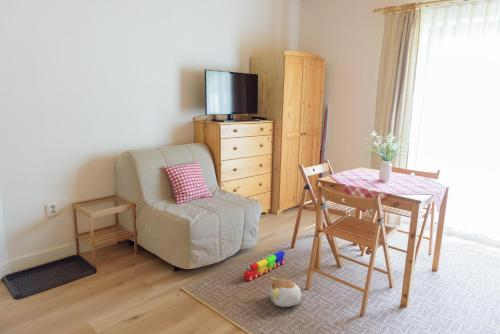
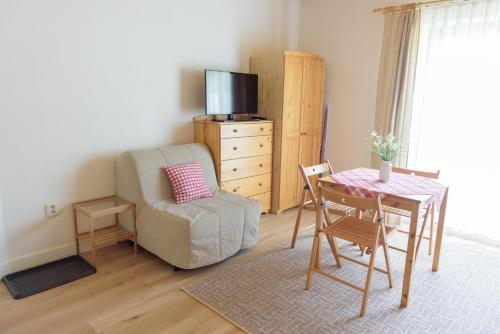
- toy train (265, 264)
- plush toy (287, 291)
